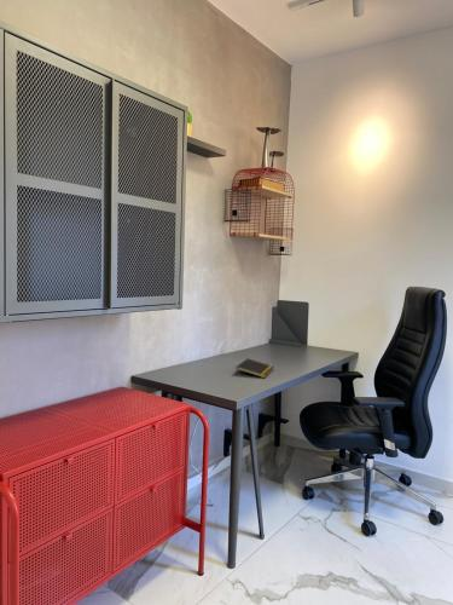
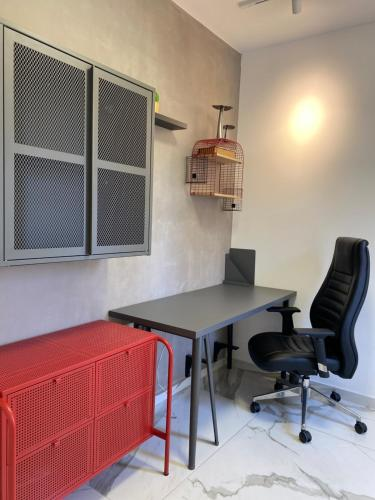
- notepad (255, 367)
